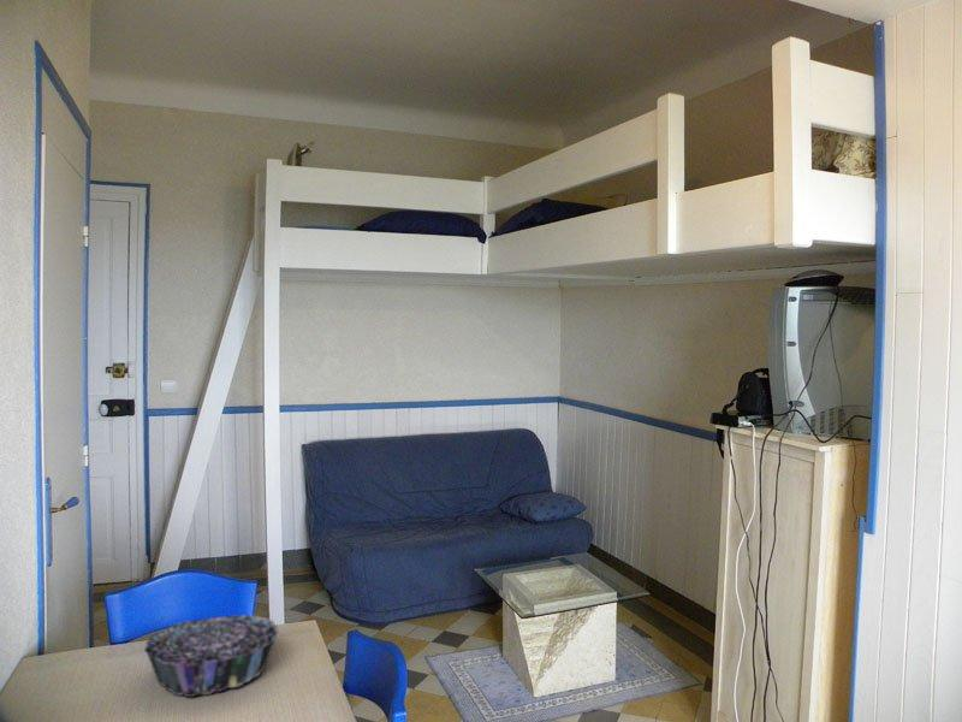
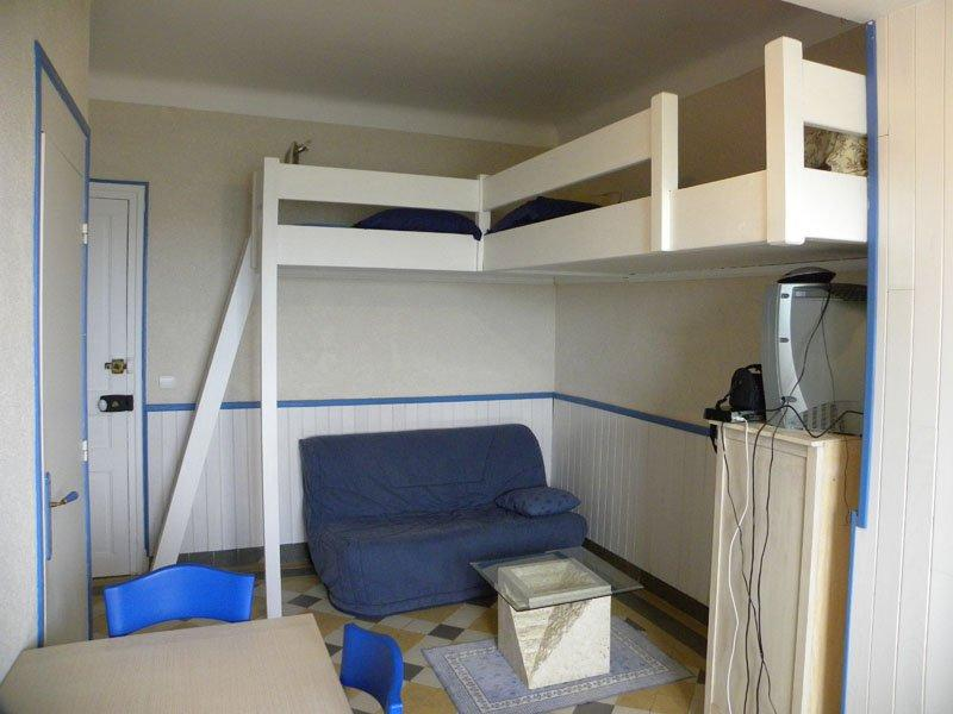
- decorative bowl (213, 655)
